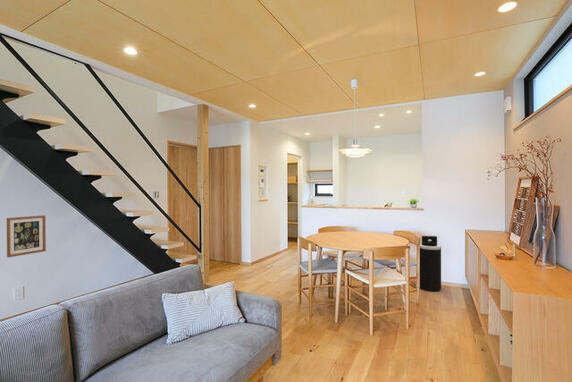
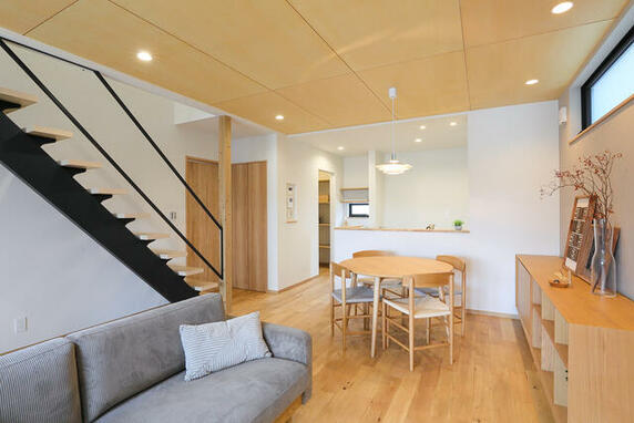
- trash can (429, 262)
- wall art (27, 235)
